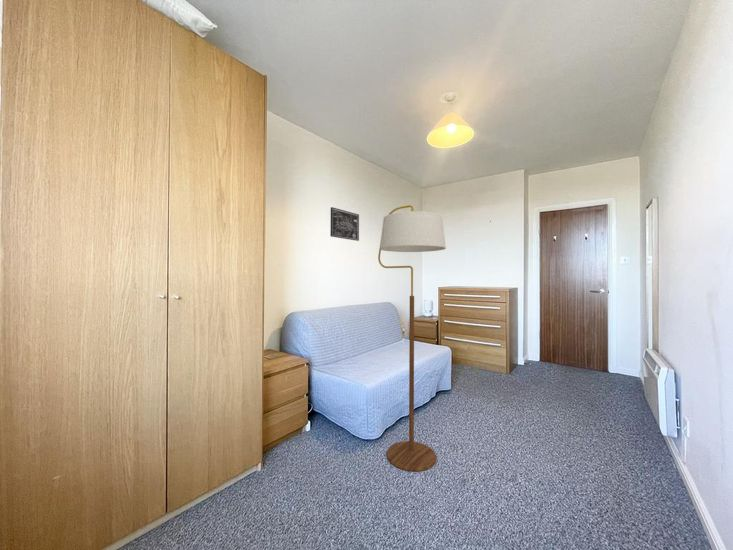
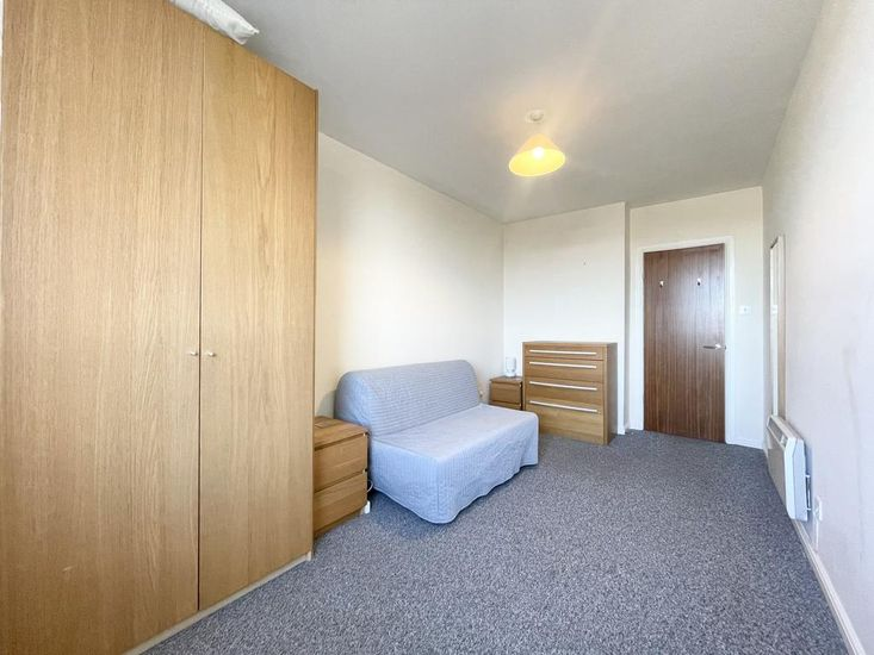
- floor lamp (410, 329)
- wall art (345, 224)
